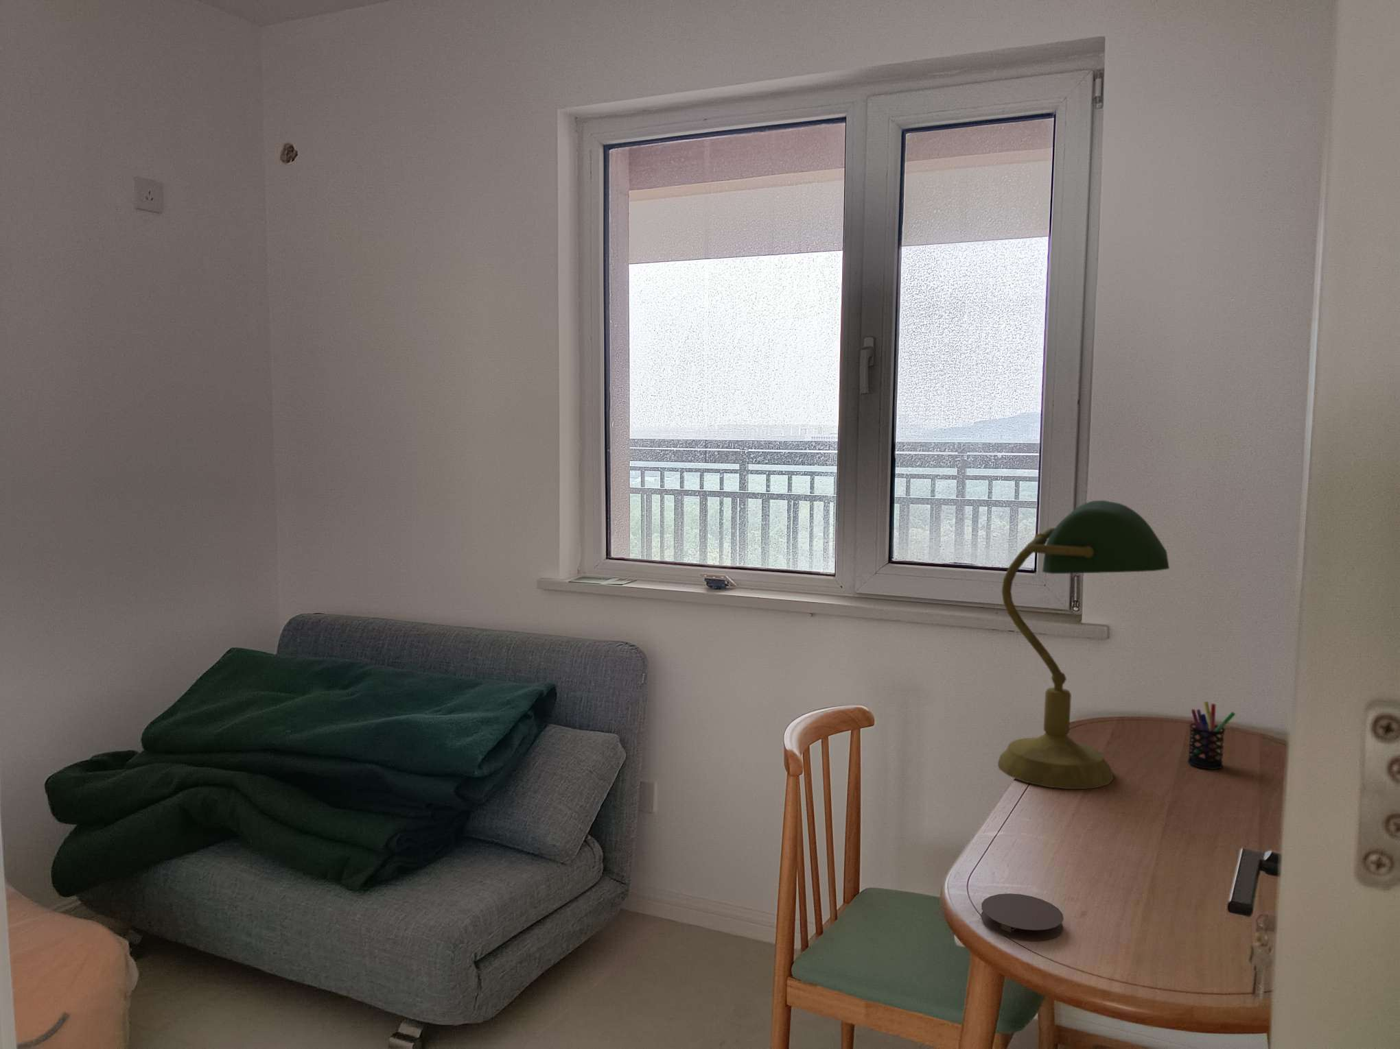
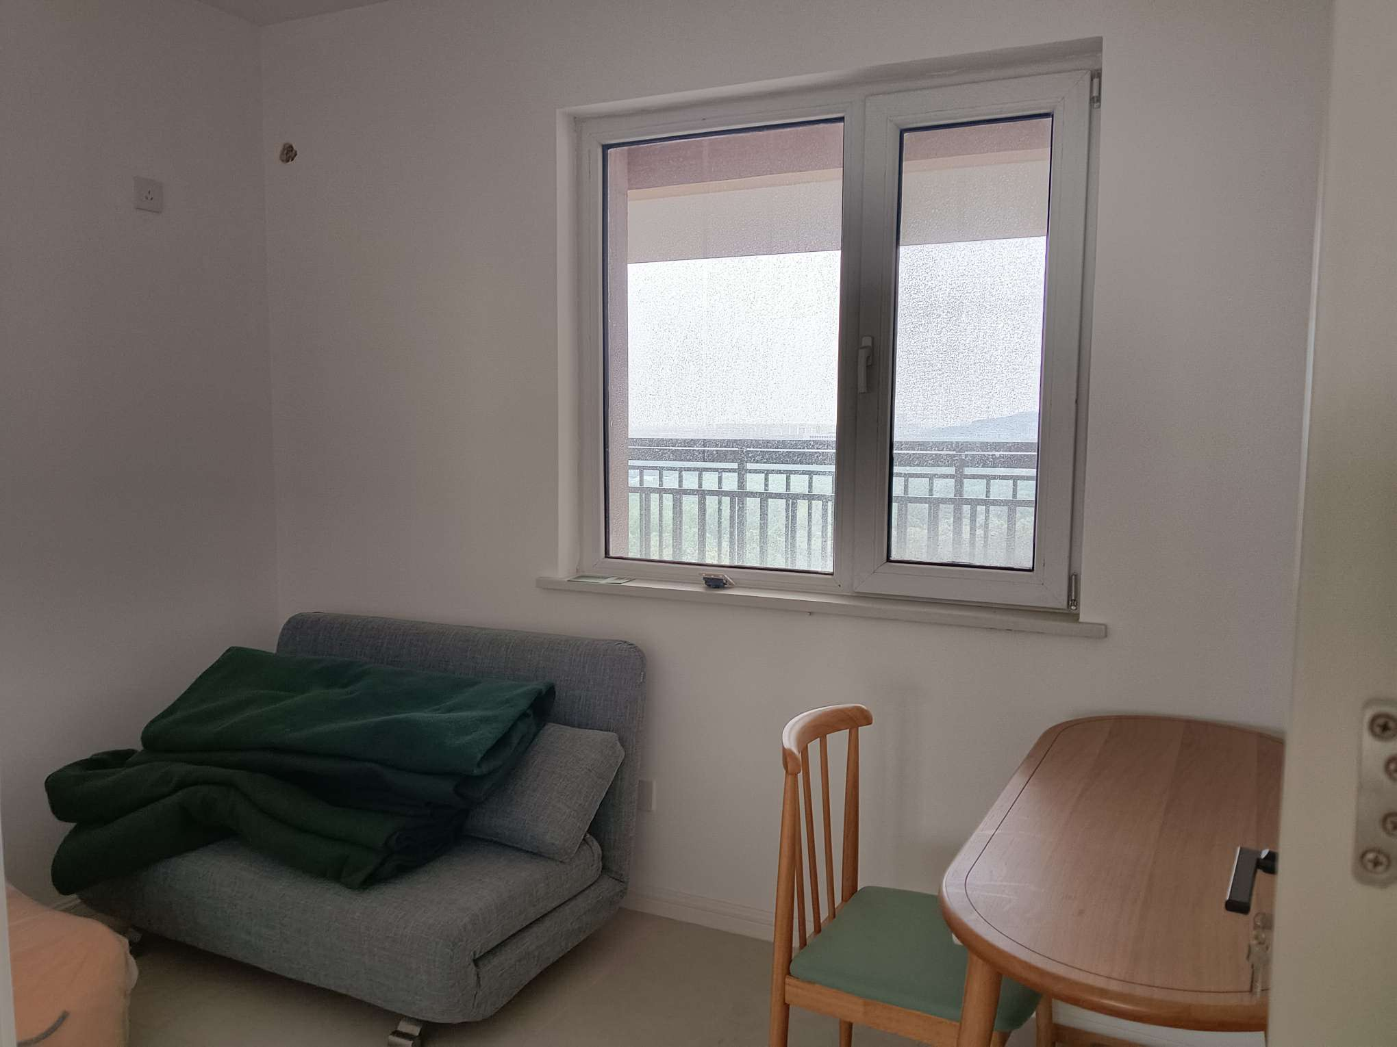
- pen holder (1211, 733)
- coaster (1021, 916)
- desk lamp (1054, 660)
